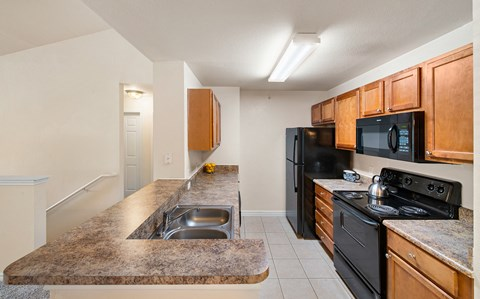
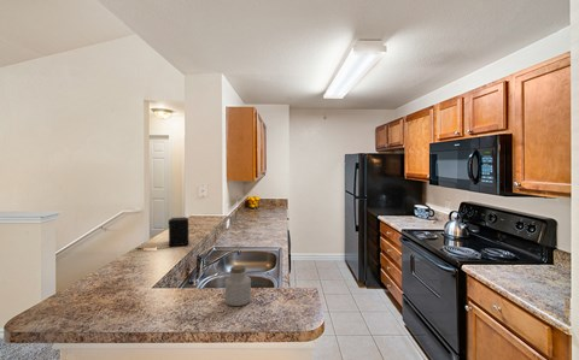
+ coffee maker (169, 231)
+ jar (238, 283)
